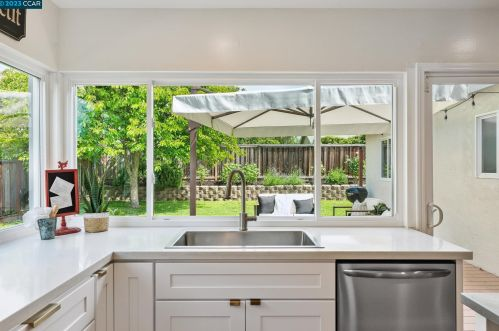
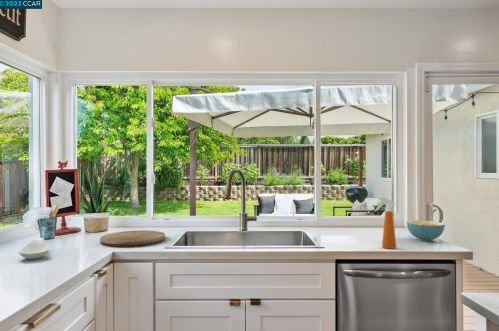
+ spray bottle (385, 222)
+ cereal bowl (425, 231)
+ cutting board (133, 238)
+ spoon rest (36, 247)
